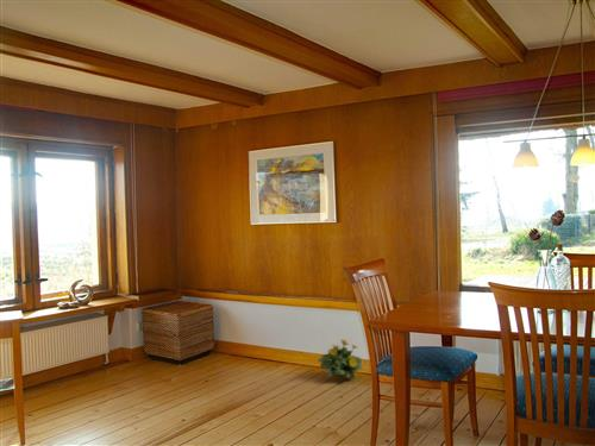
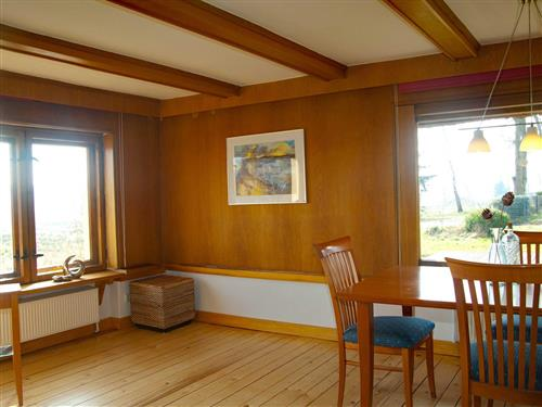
- flowering plant (339, 359)
